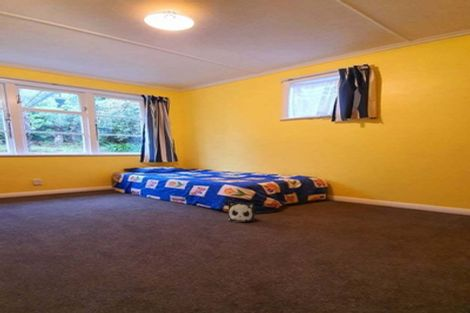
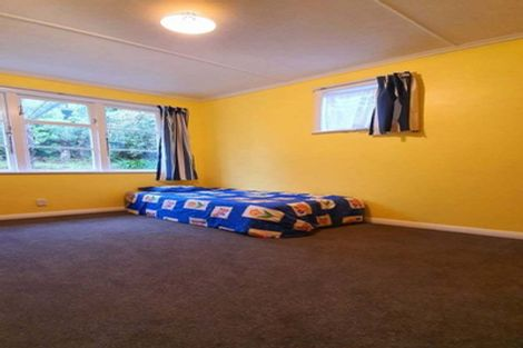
- plush toy (240, 208)
